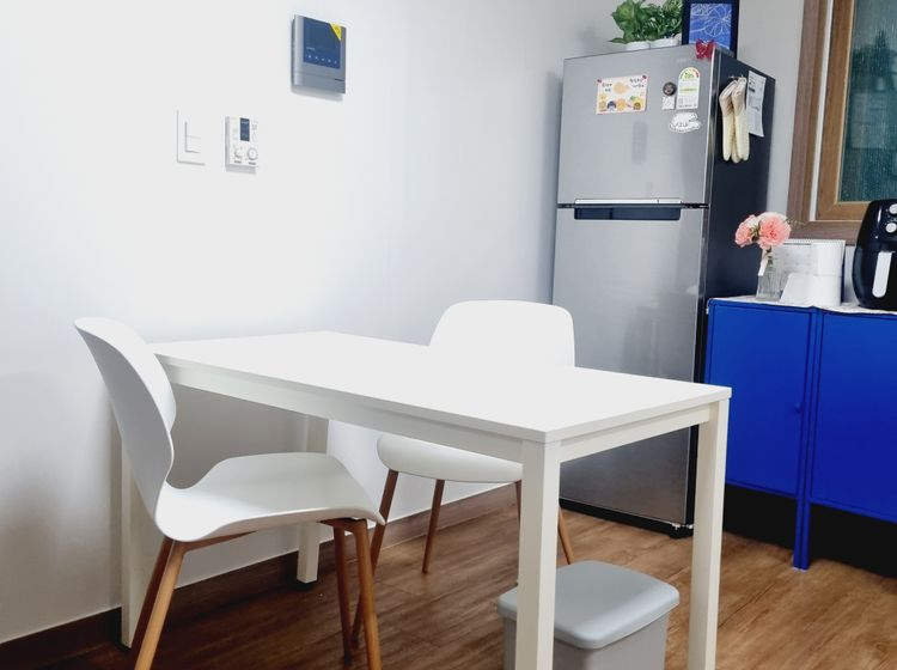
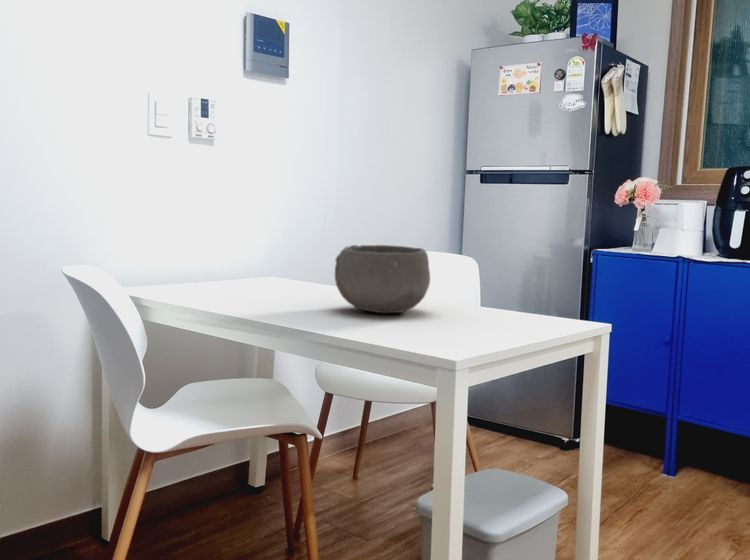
+ bowl (381, 279)
